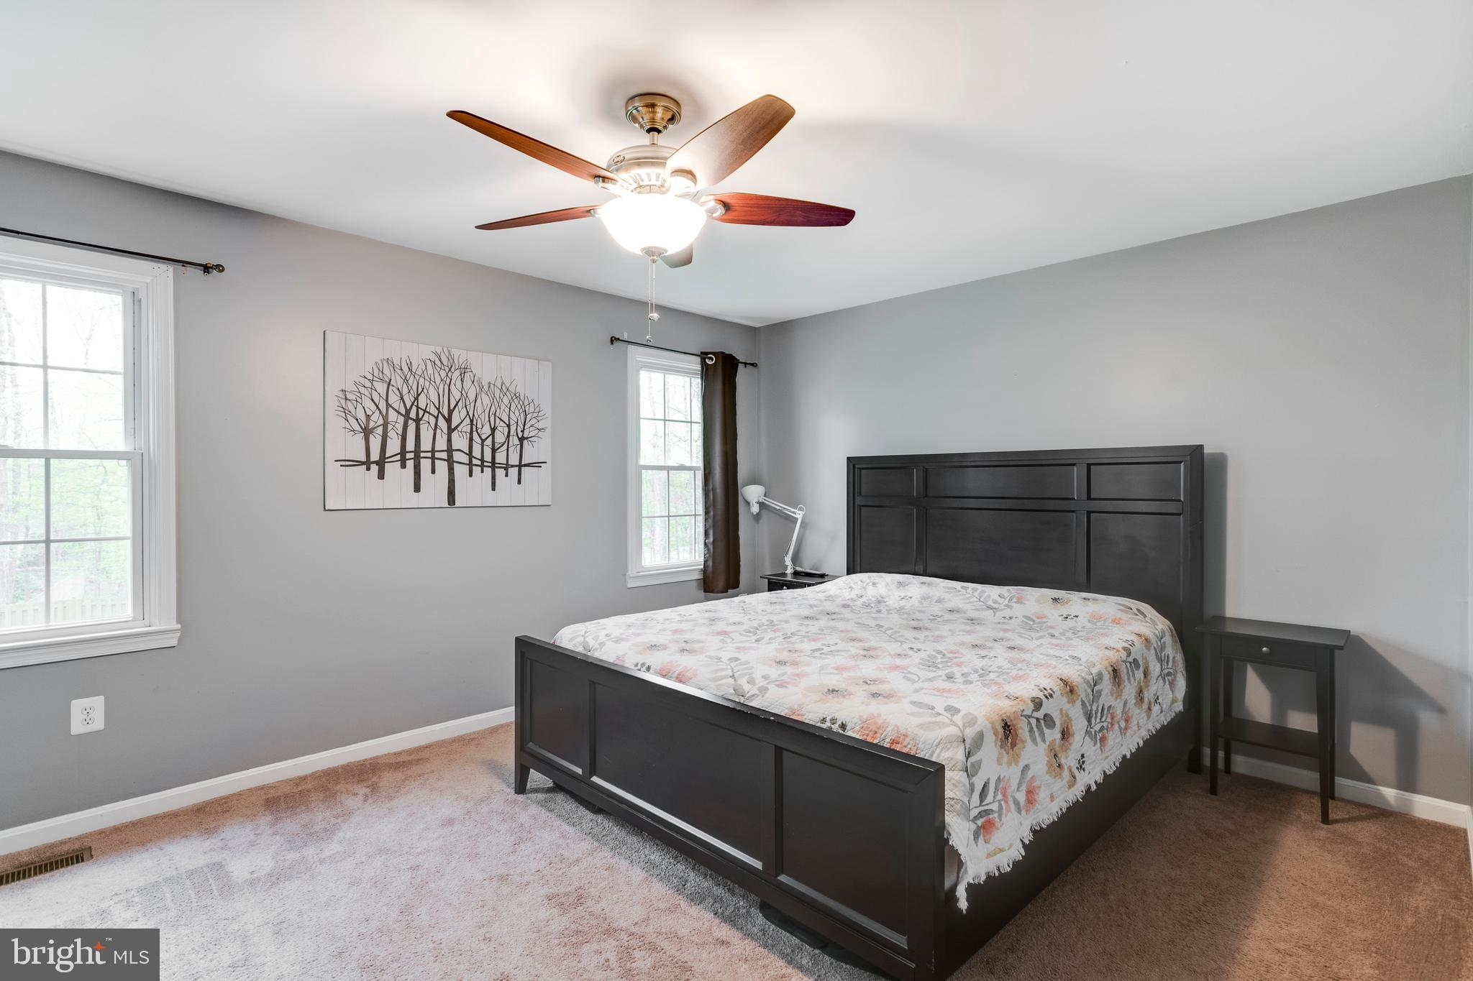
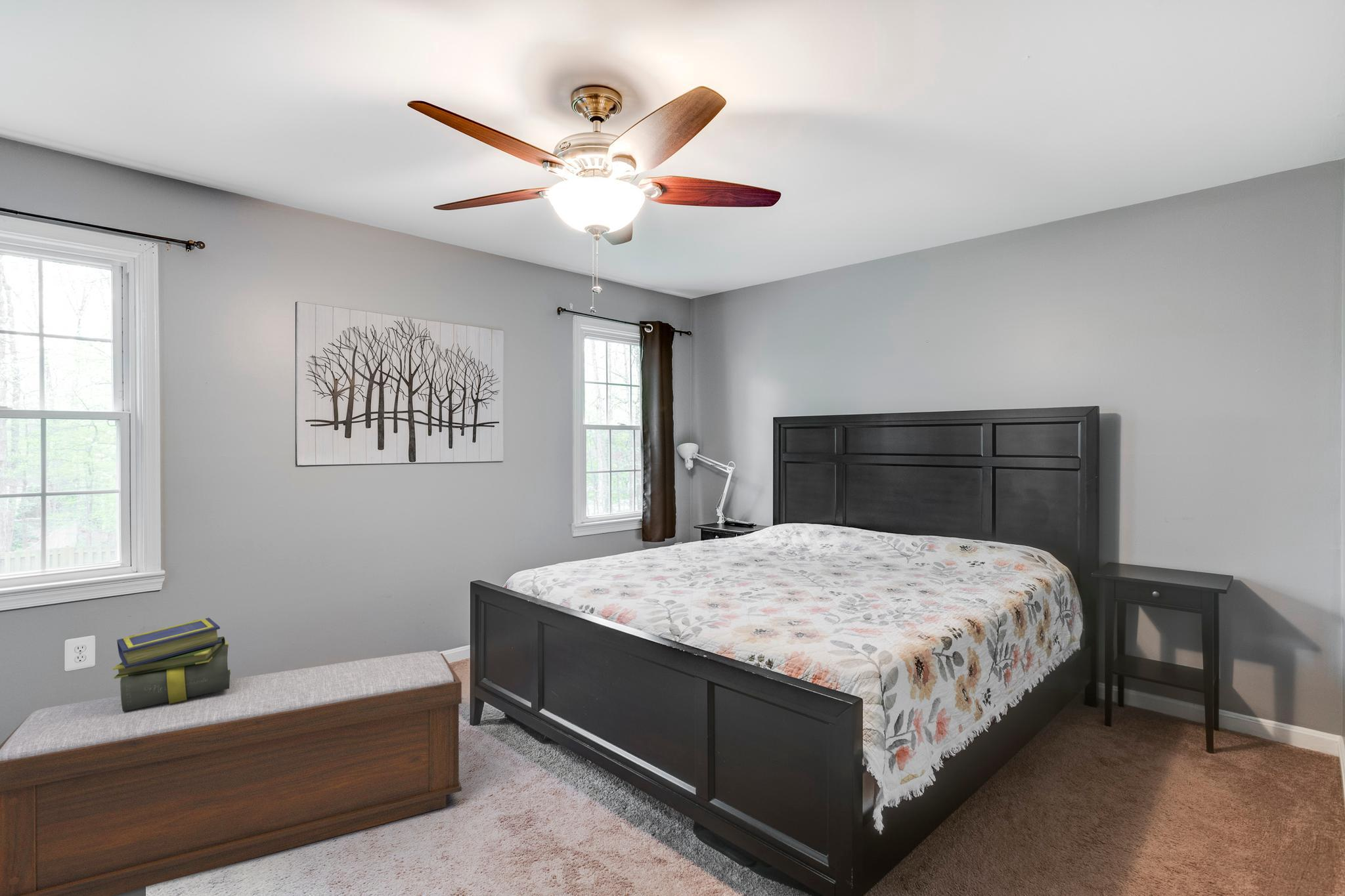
+ bench (260, 757)
+ stack of books (174, 661)
